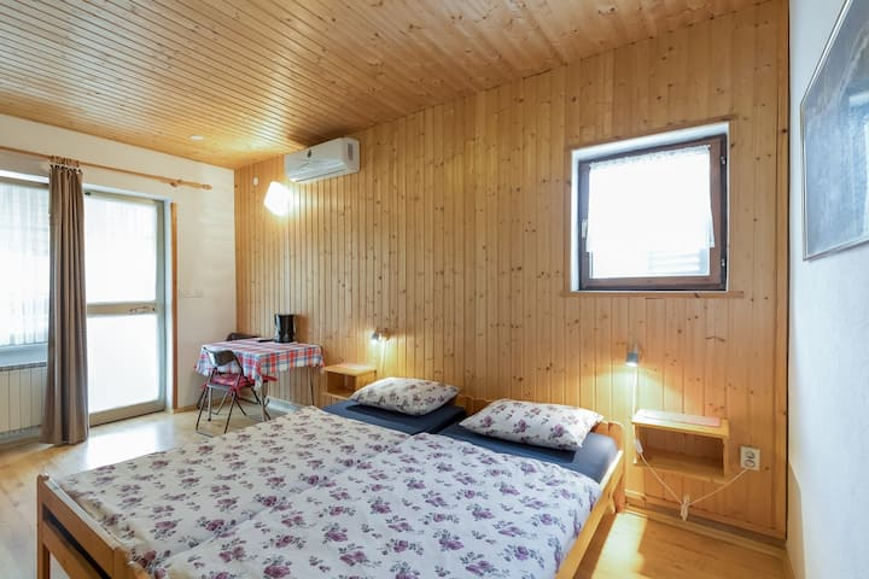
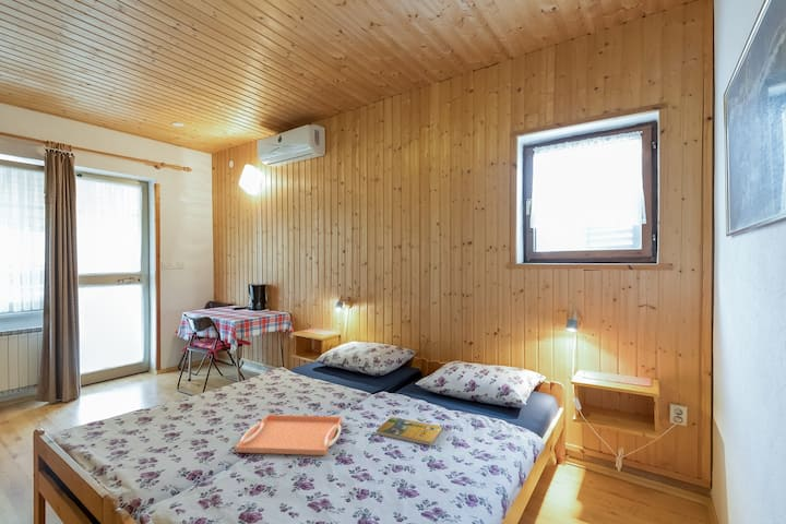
+ serving tray (293, 432)
+ booklet (409, 430)
